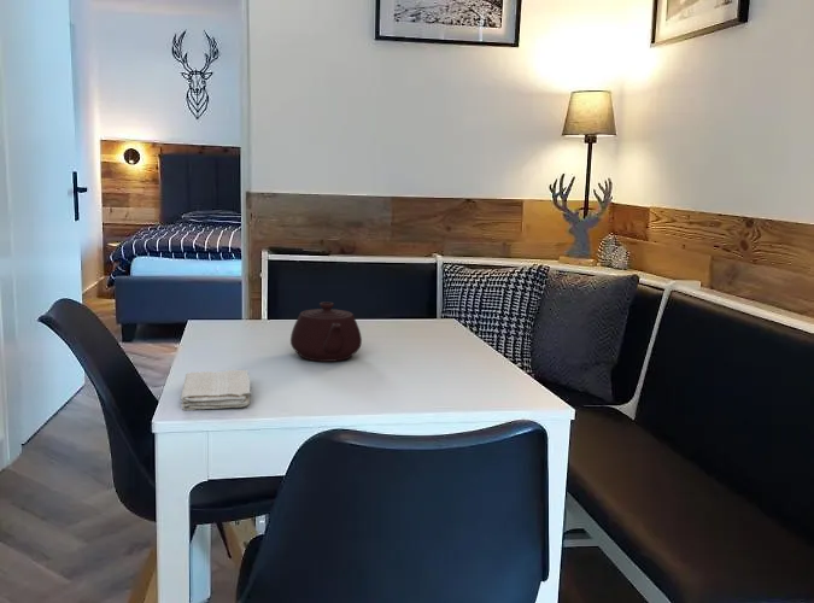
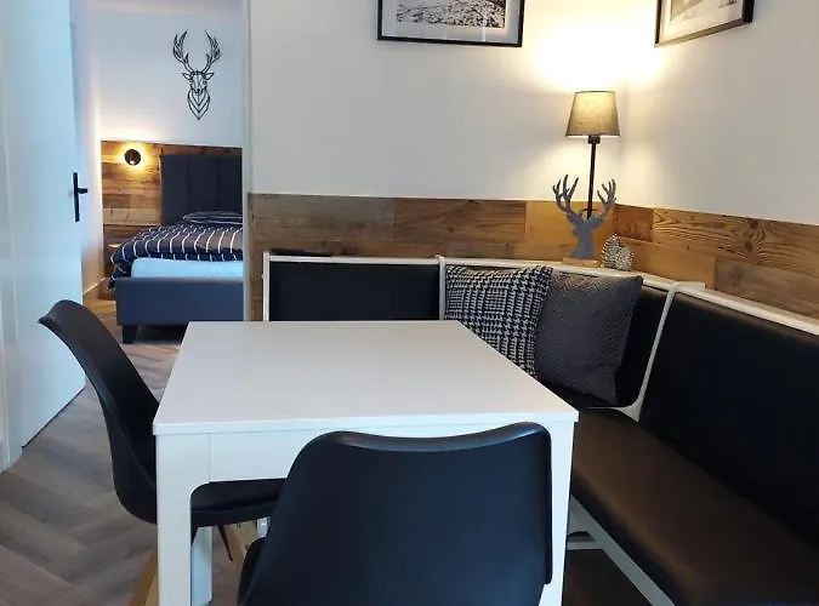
- washcloth (216, 387)
- teapot (326, 330)
